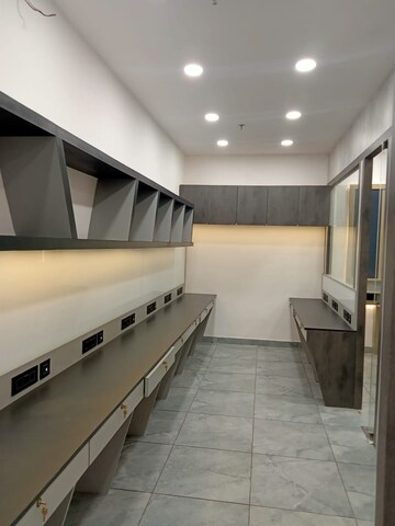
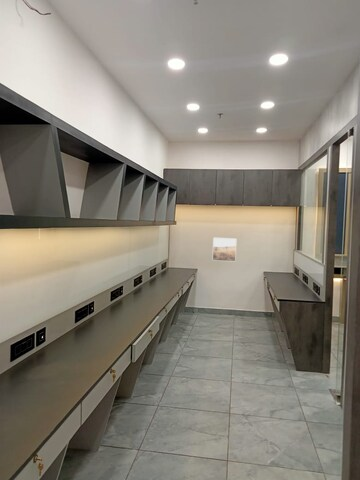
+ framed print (224, 249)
